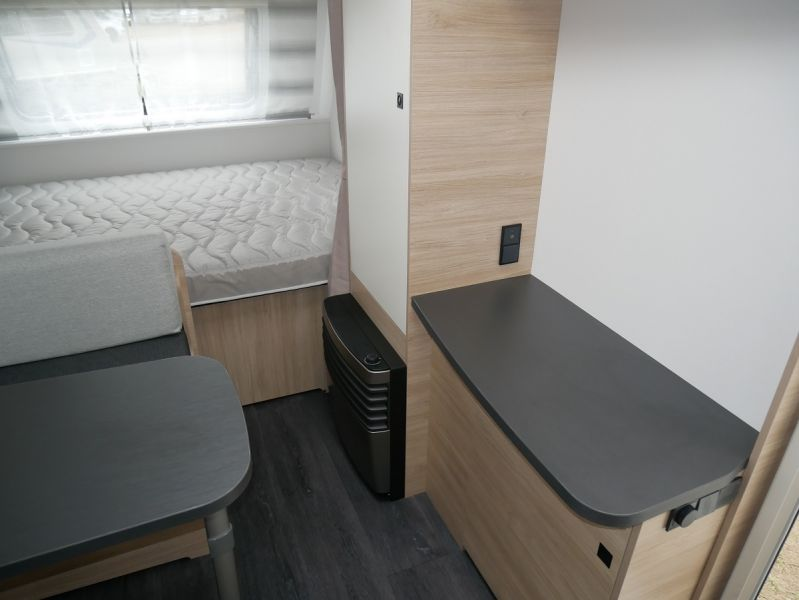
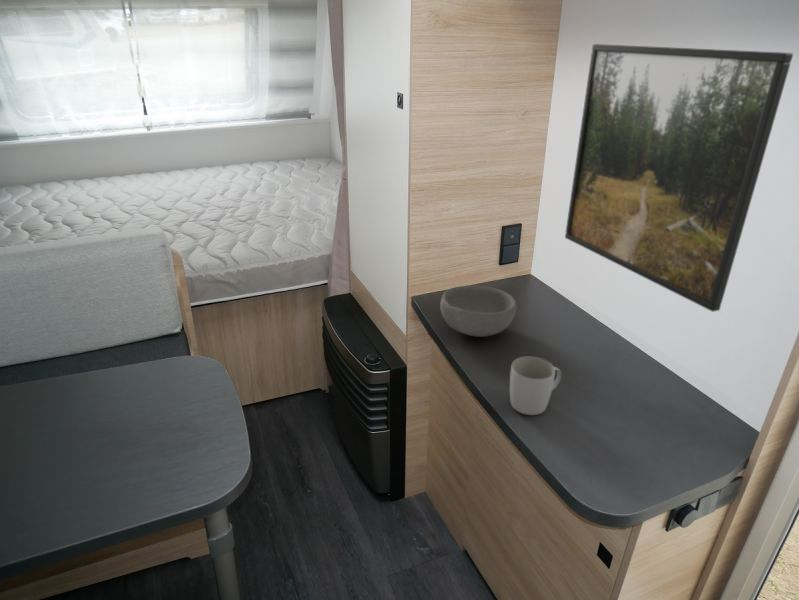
+ bowl (477, 313)
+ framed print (651, 167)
+ mug (537, 384)
